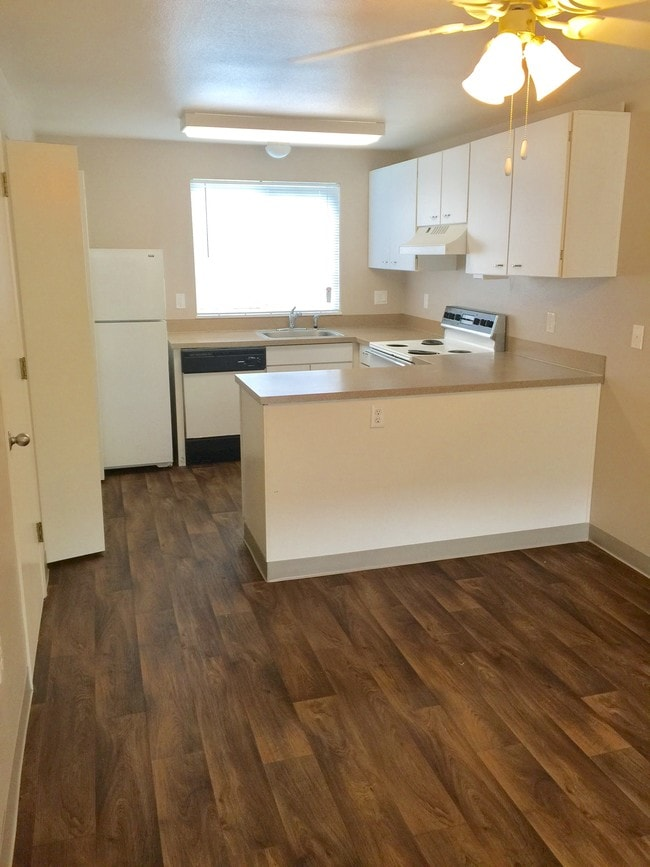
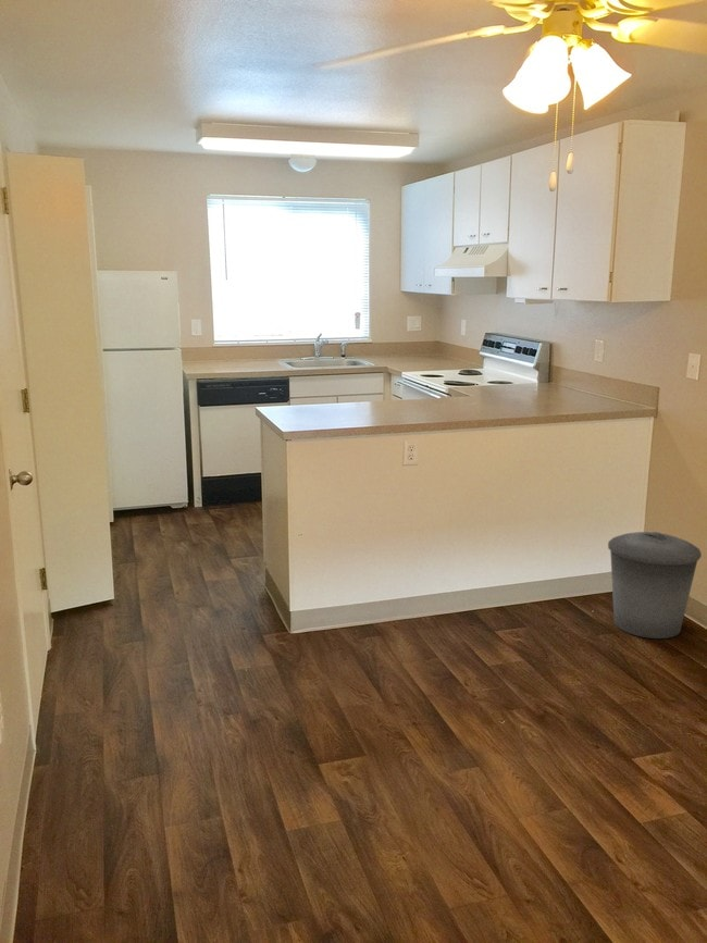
+ trash can (650, 580)
